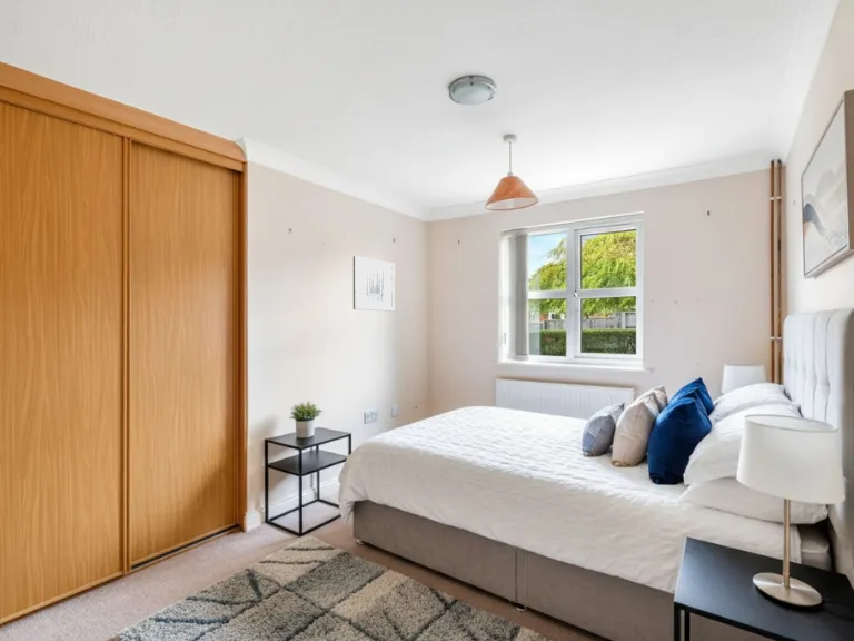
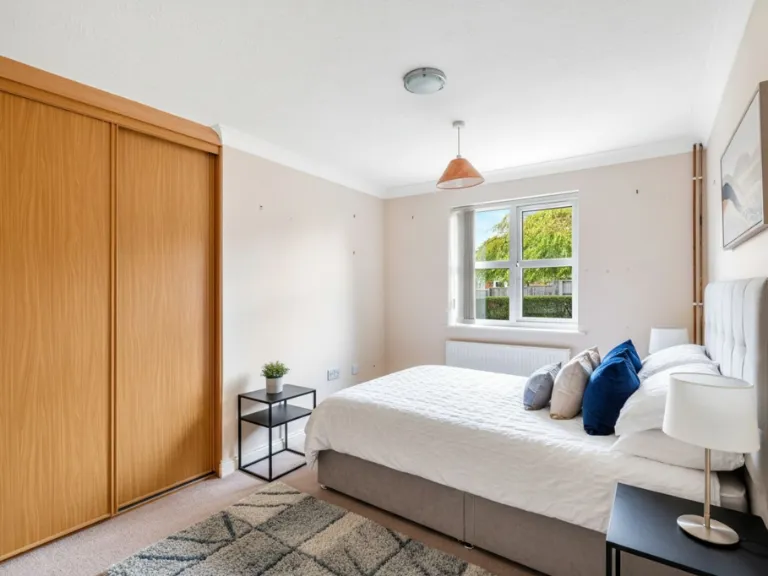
- wall art (375, 285)
